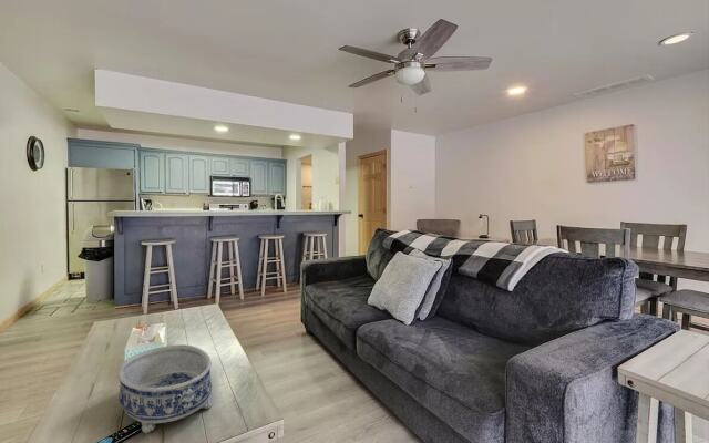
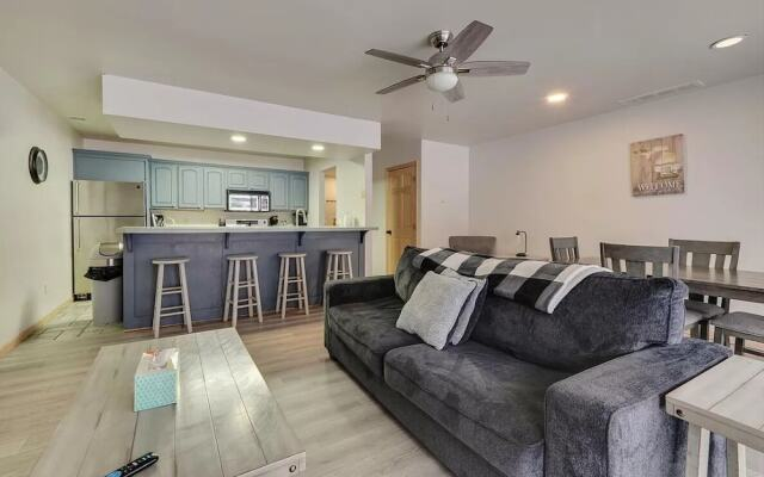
- decorative bowl (166, 383)
